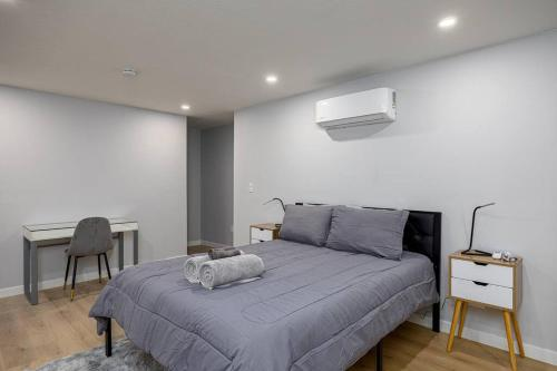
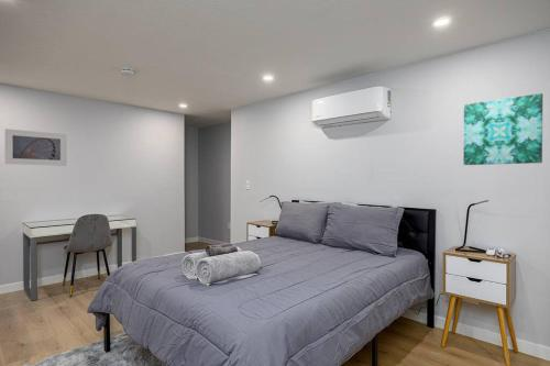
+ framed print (37, 147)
+ wall art (501, 132)
